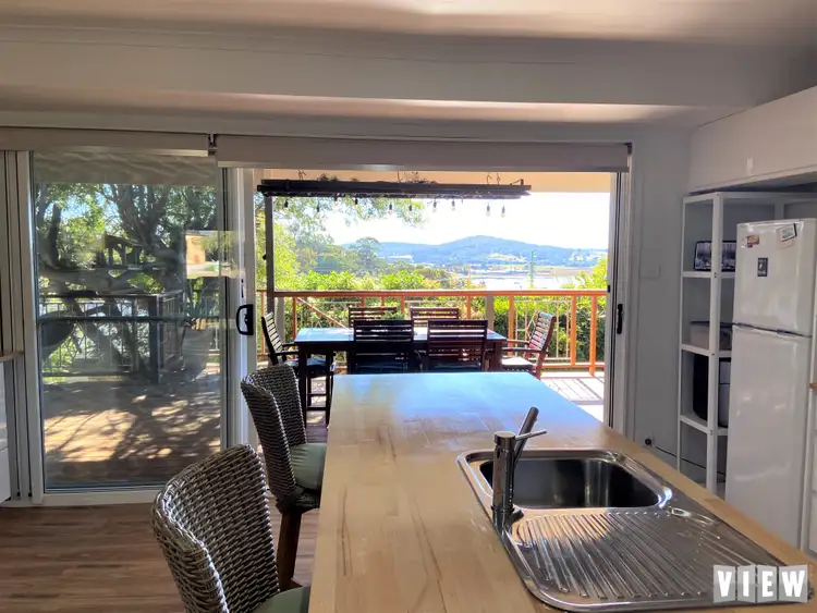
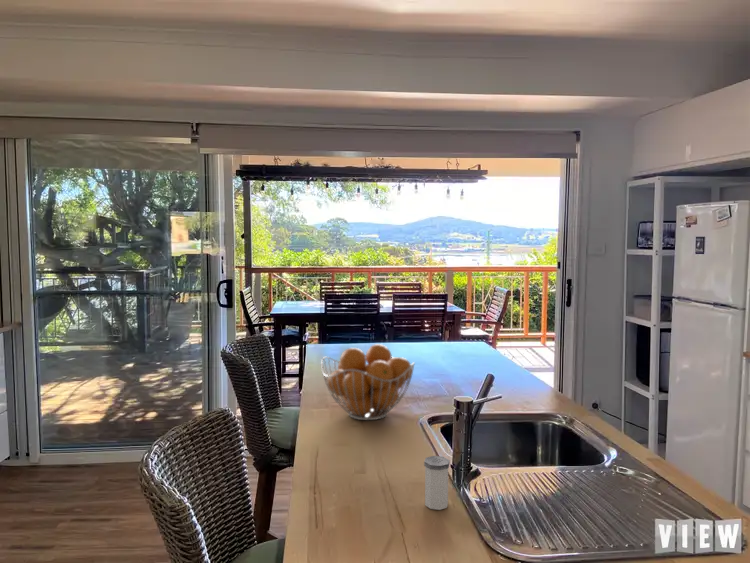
+ fruit basket (367, 380)
+ salt shaker (436, 482)
